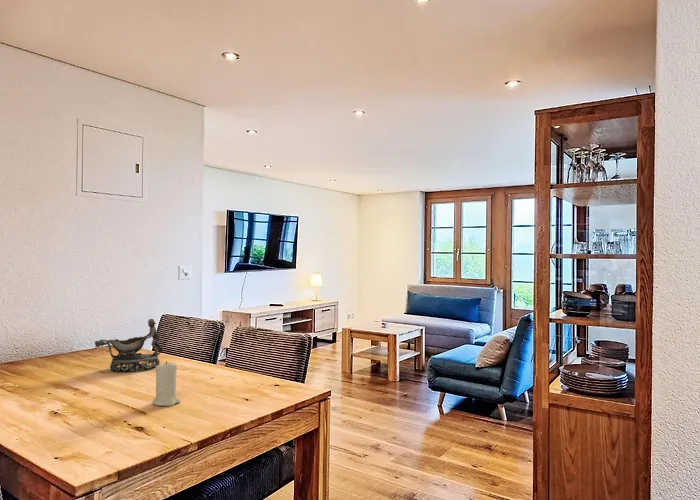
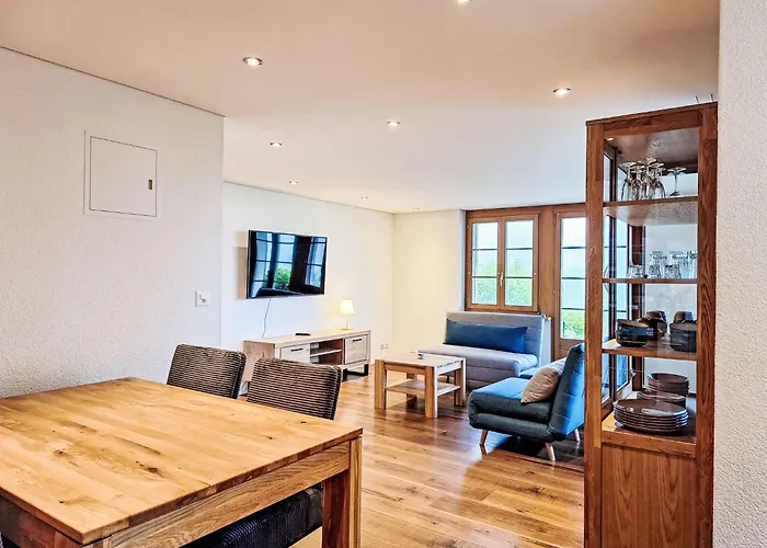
- candle (166, 381)
- decorative bowl (130, 344)
